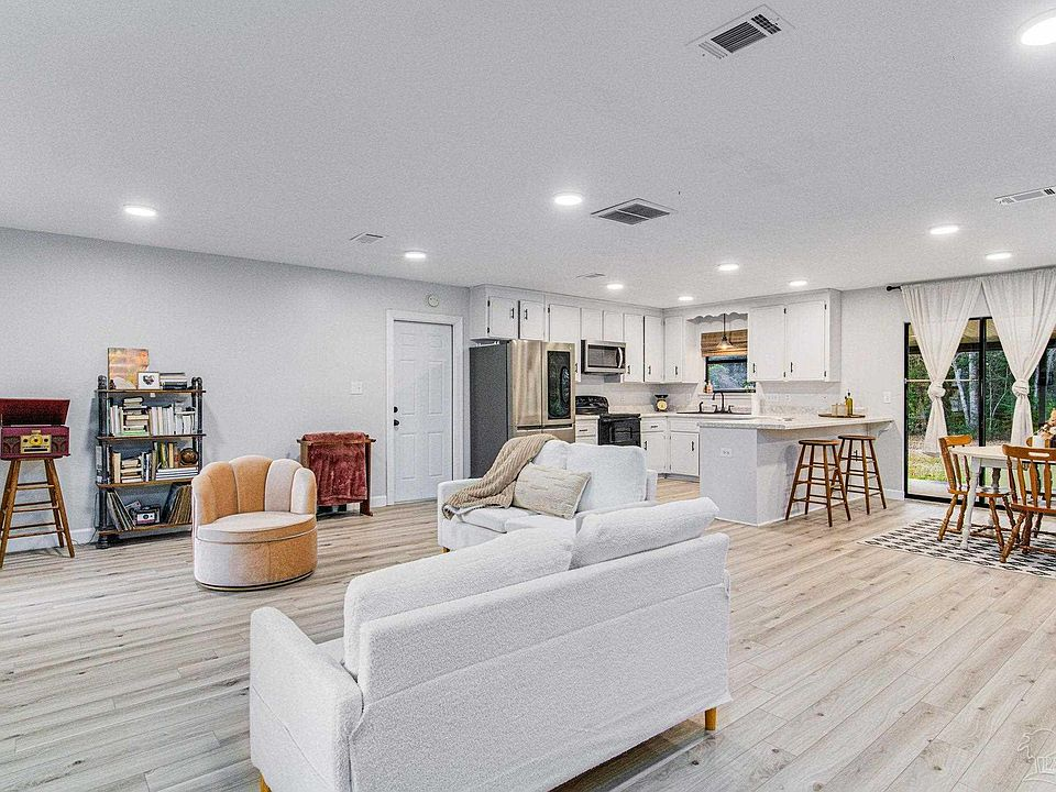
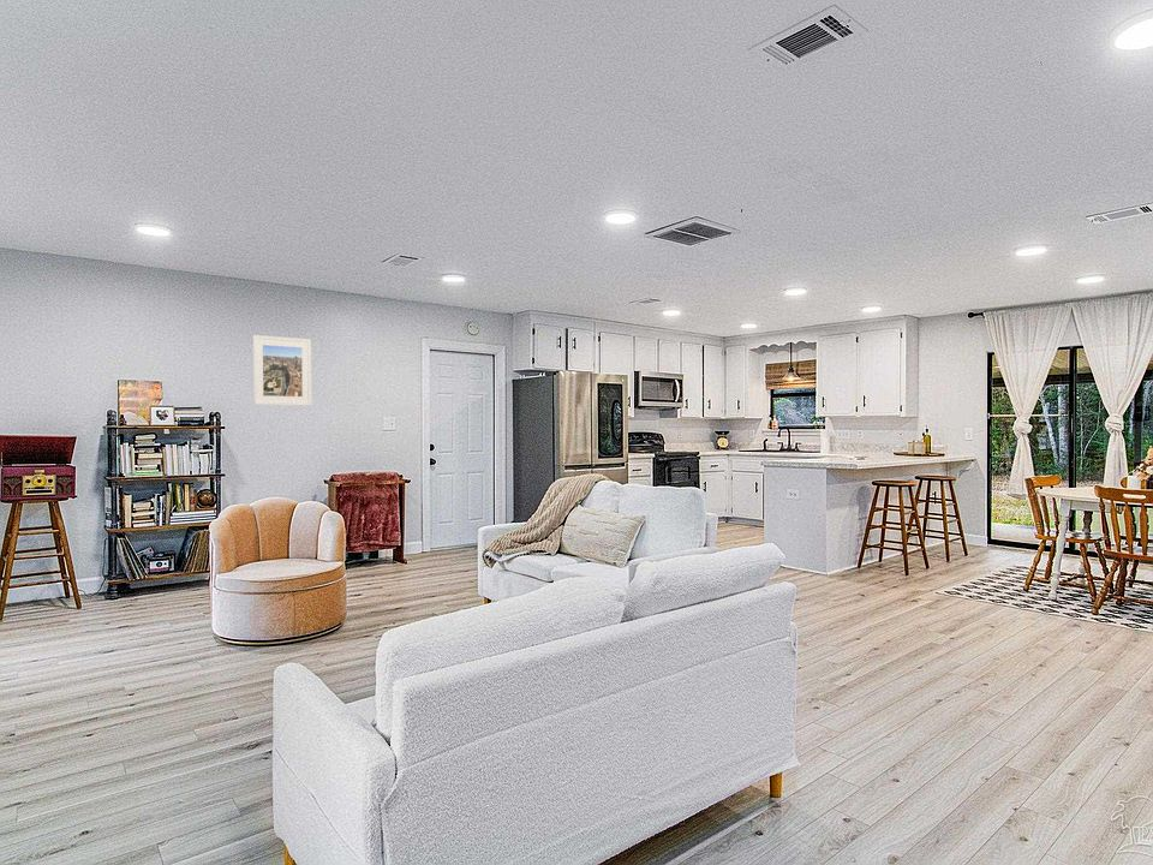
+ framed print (282, 371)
